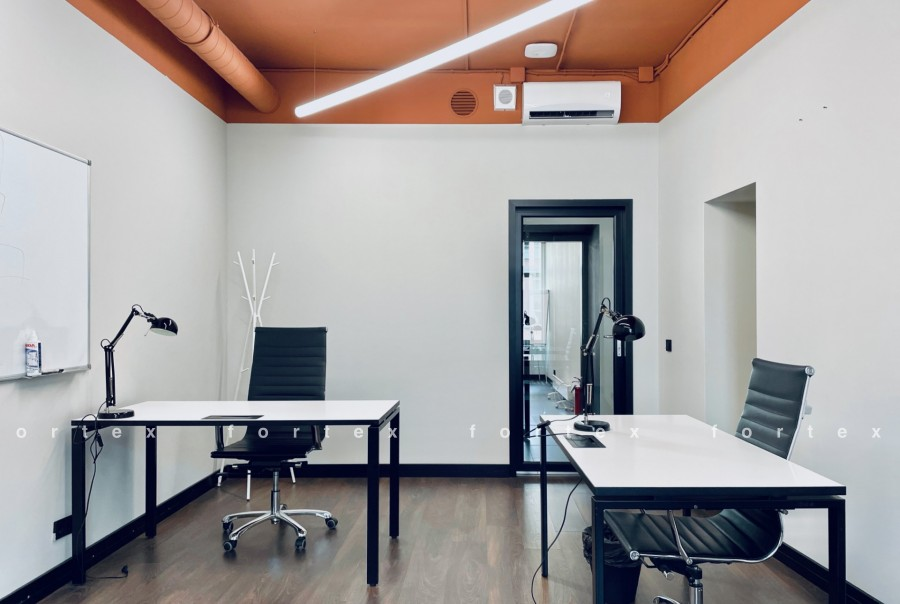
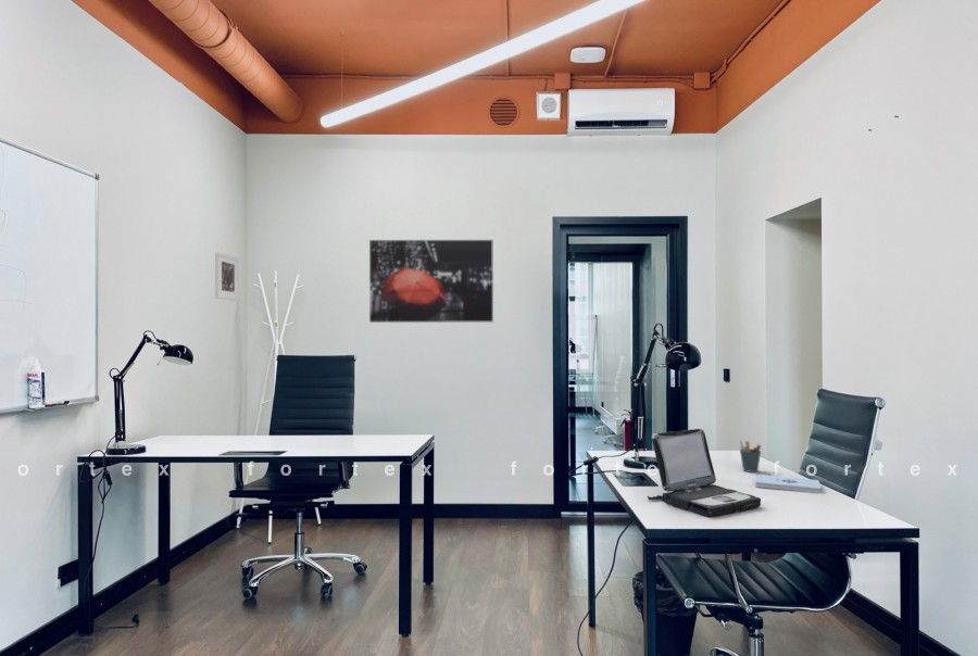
+ pen holder (750, 455)
+ notepad (787, 483)
+ wall art (431, 280)
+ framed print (227, 277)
+ laptop (702, 468)
